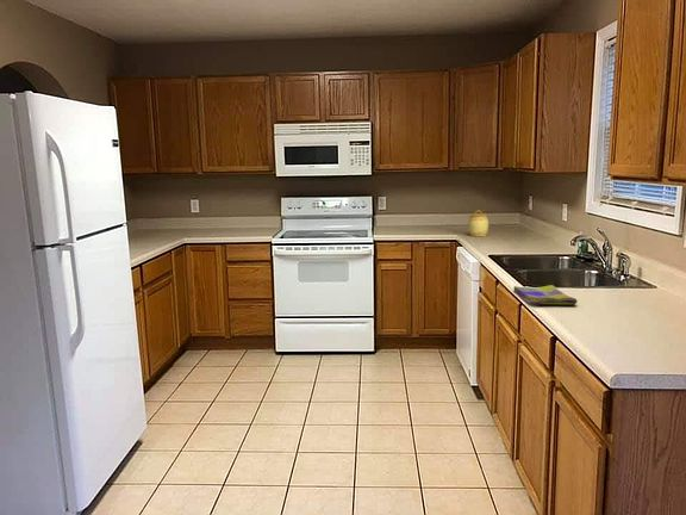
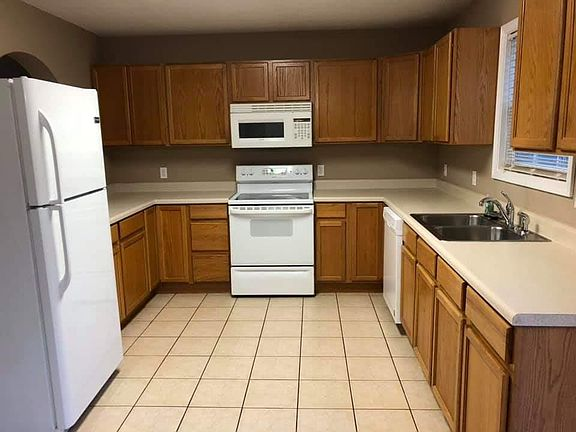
- jar (478, 222)
- dish towel (543, 294)
